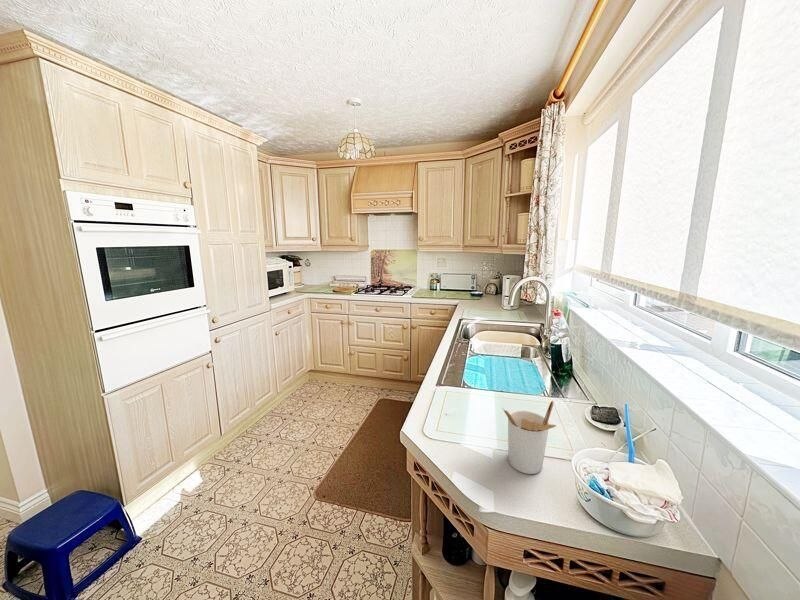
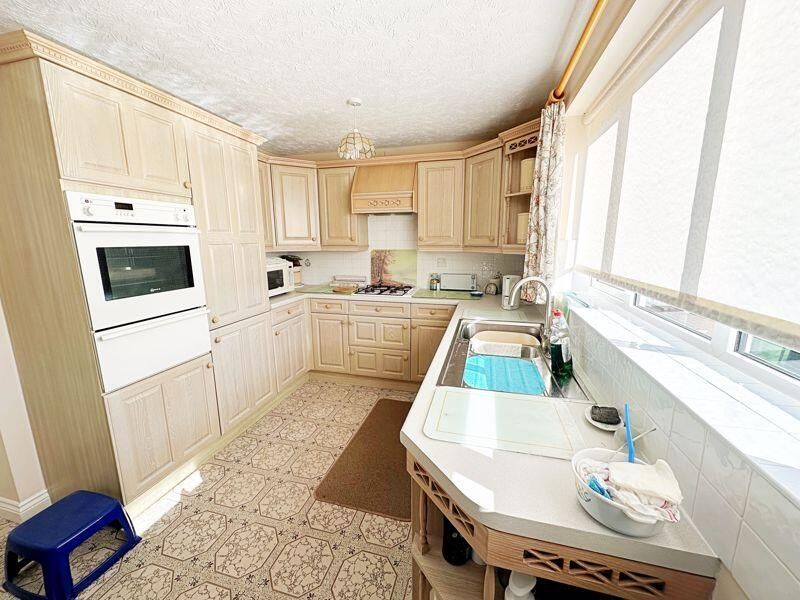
- utensil holder (530, 437)
